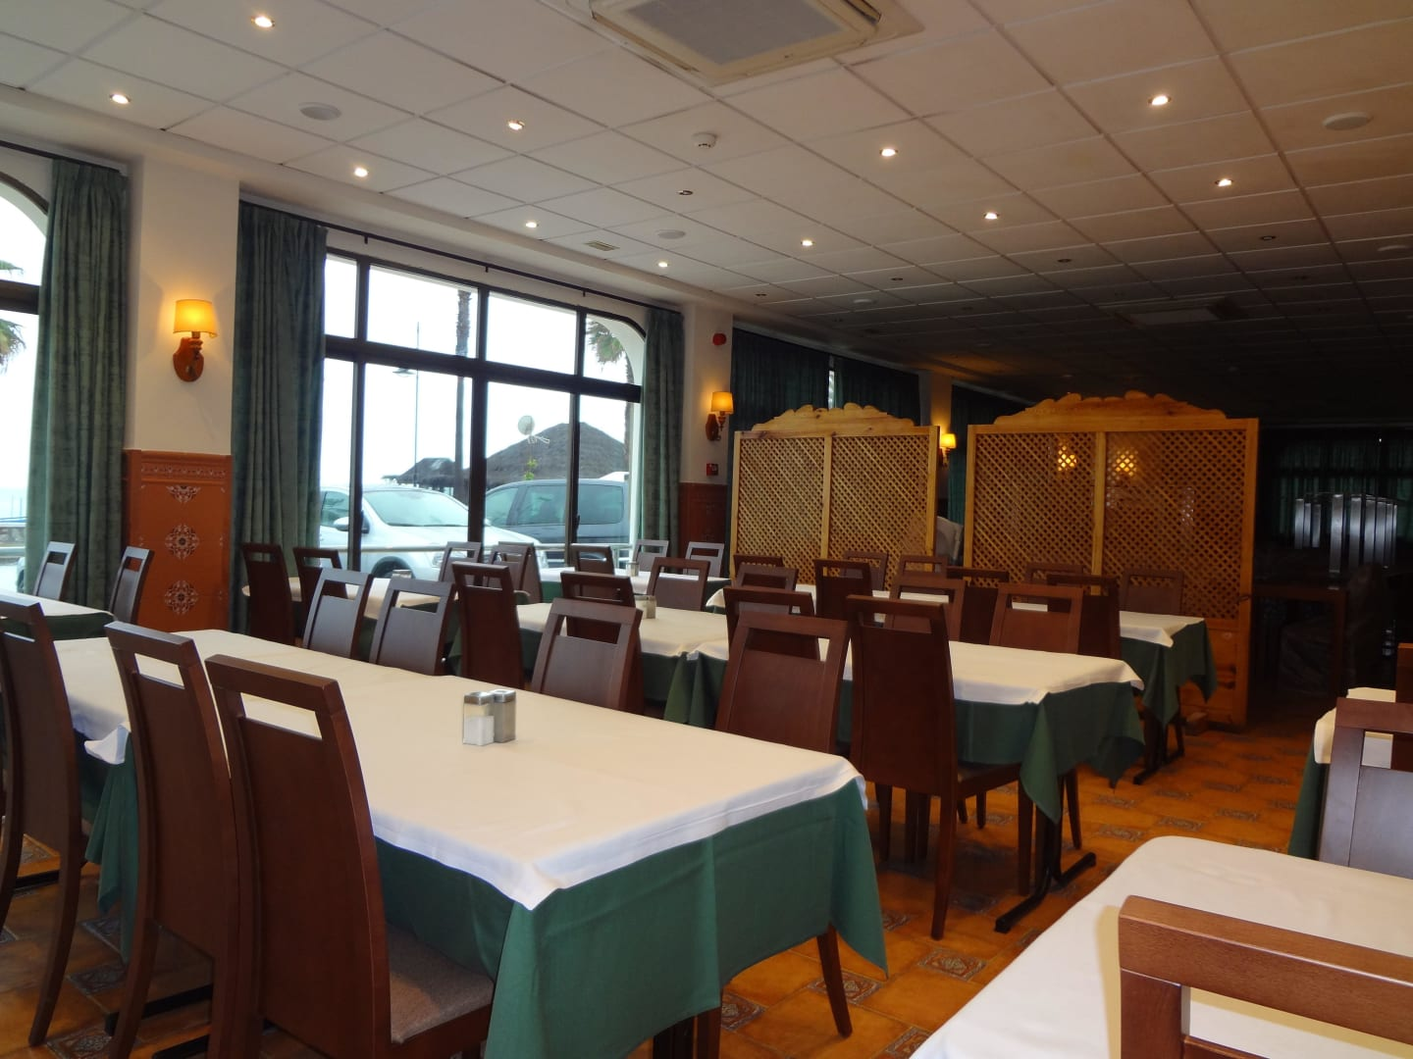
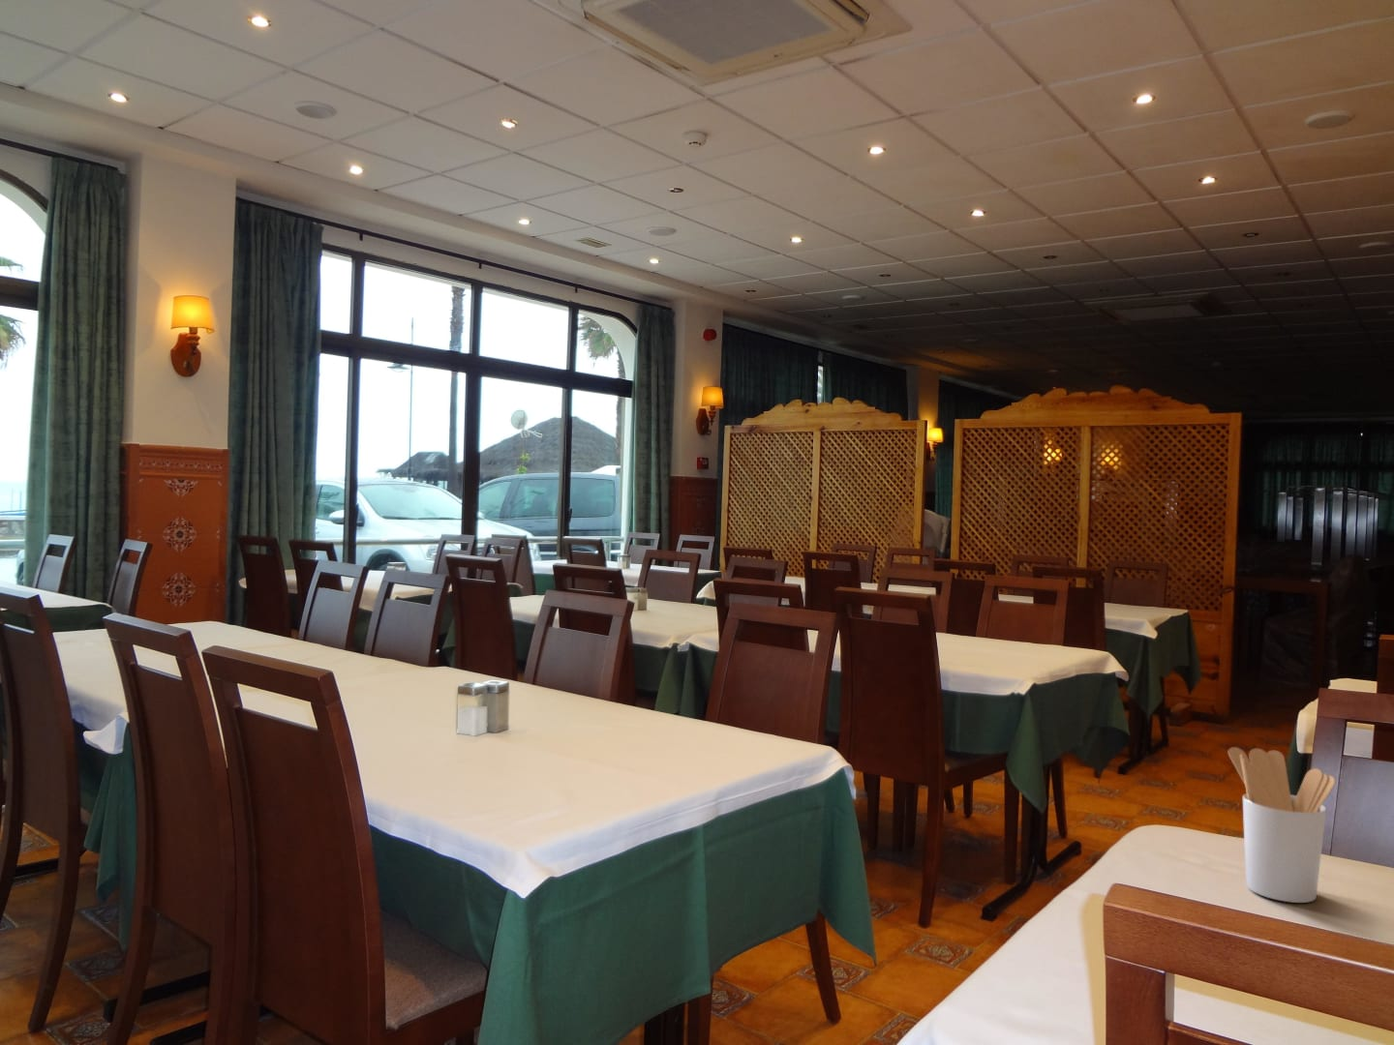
+ utensil holder (1272, 819)
